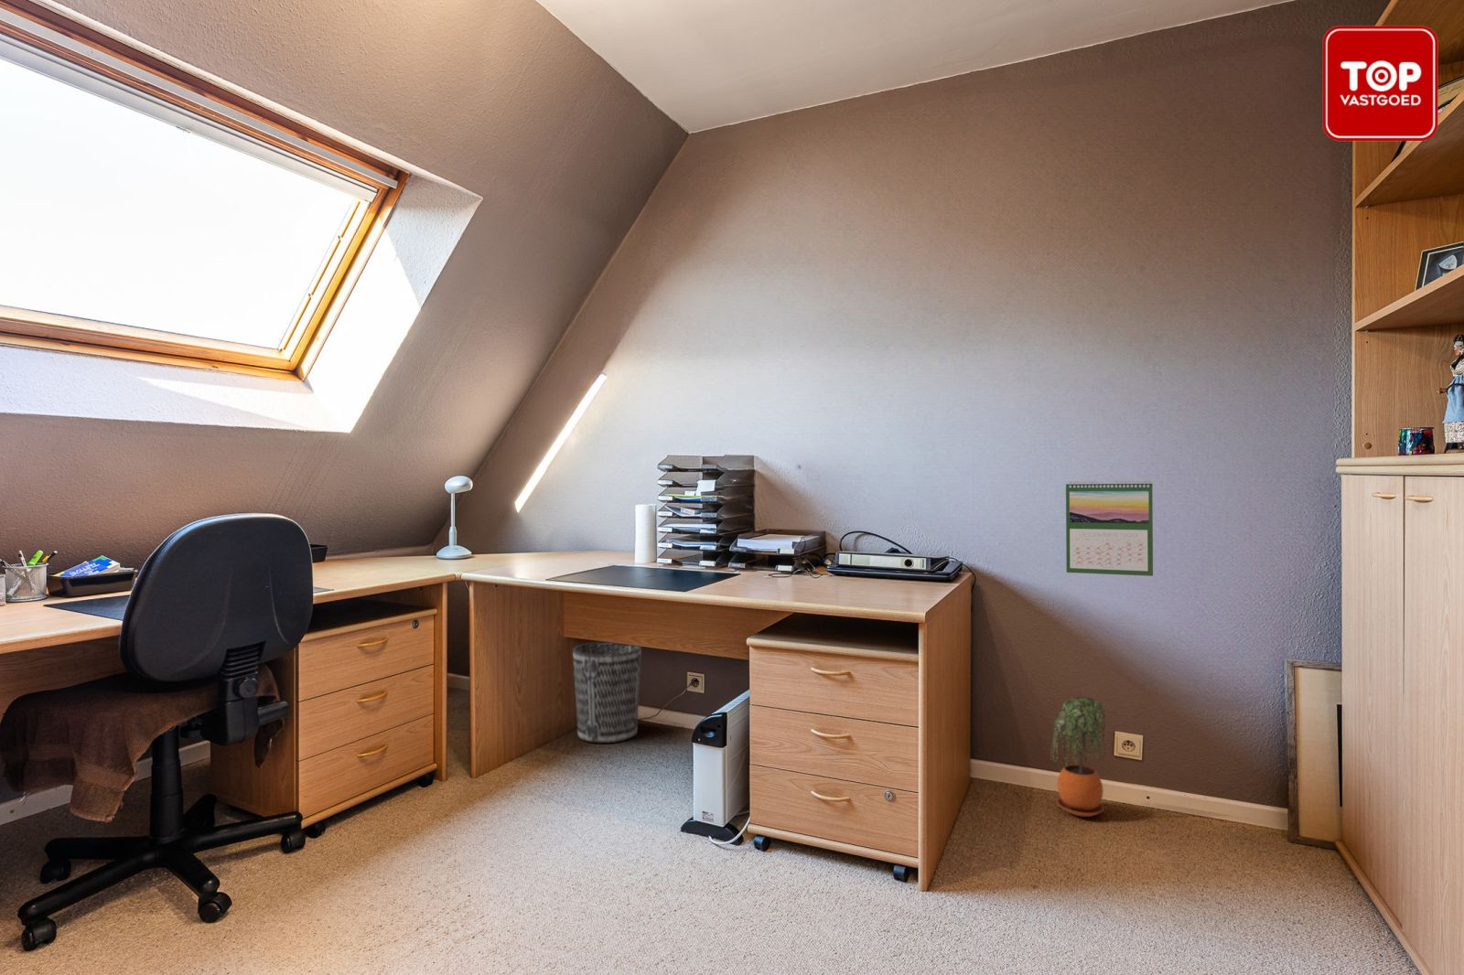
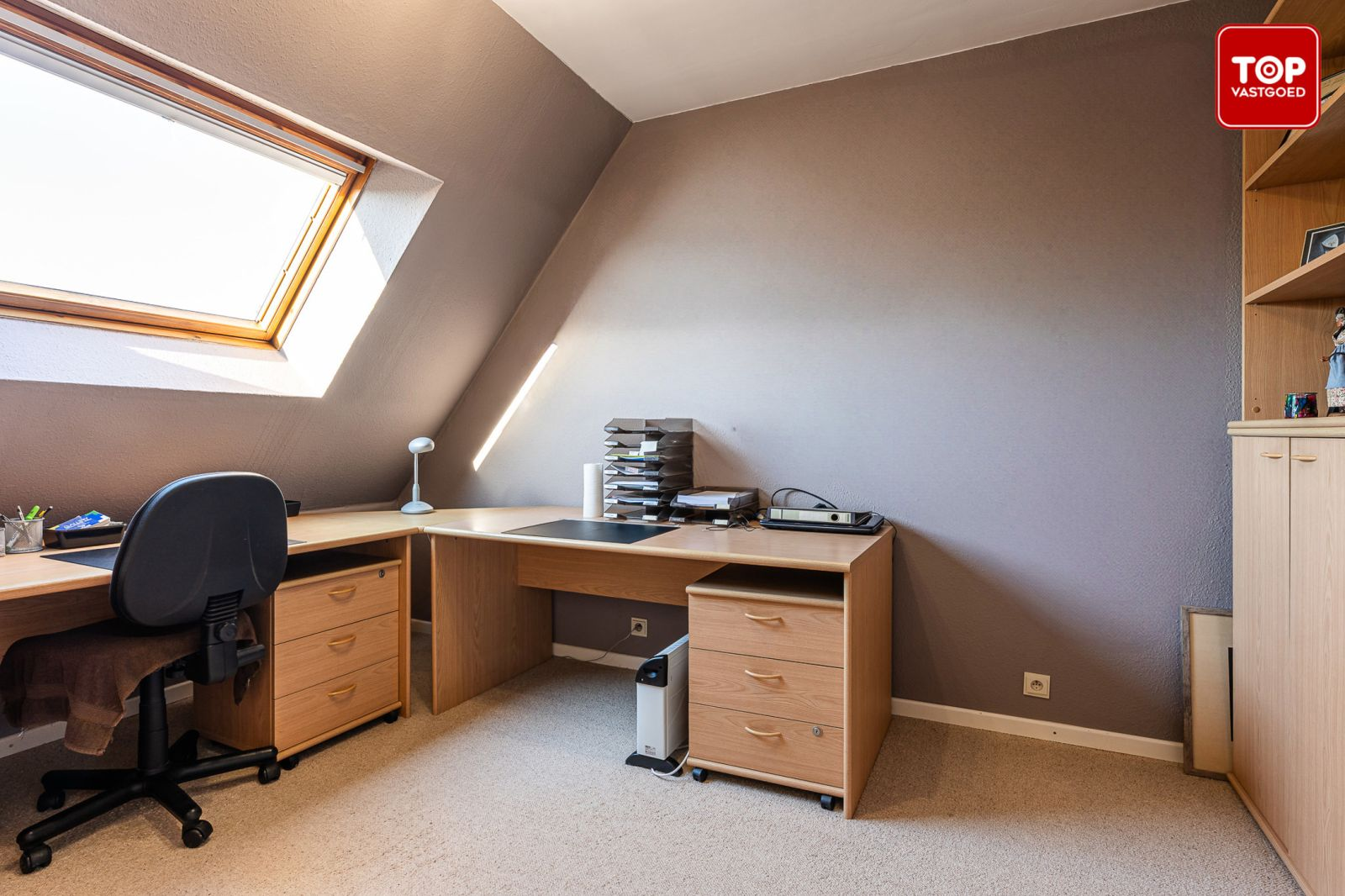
- potted plant (1078, 753)
- wastebasket (606, 691)
- calendar (1108, 526)
